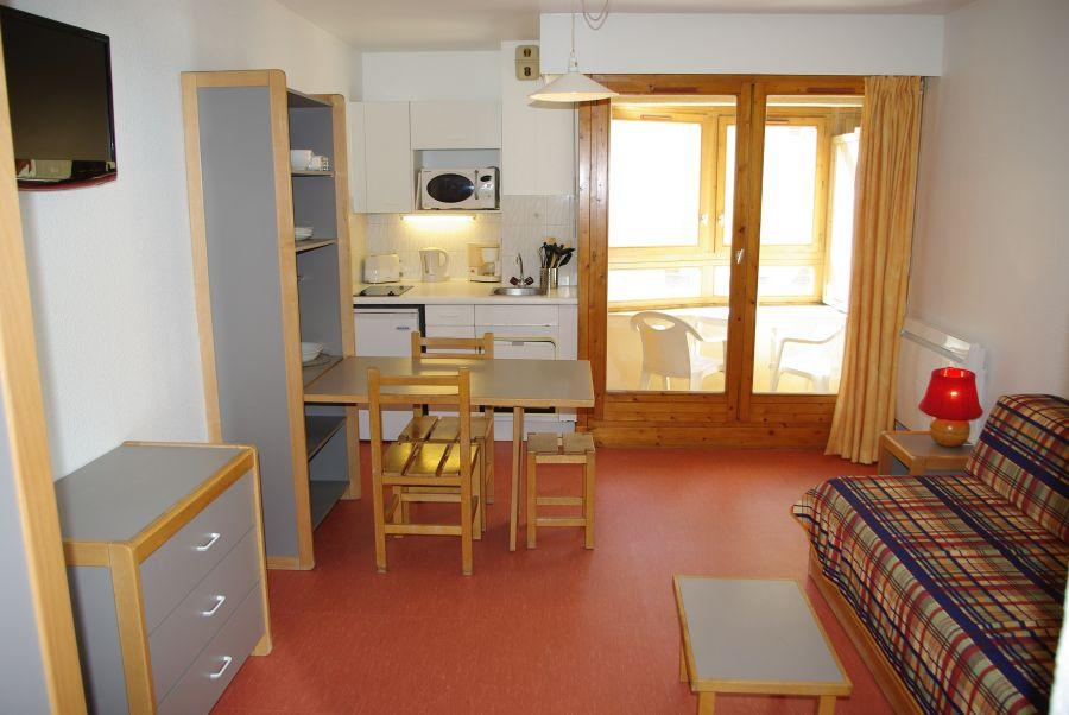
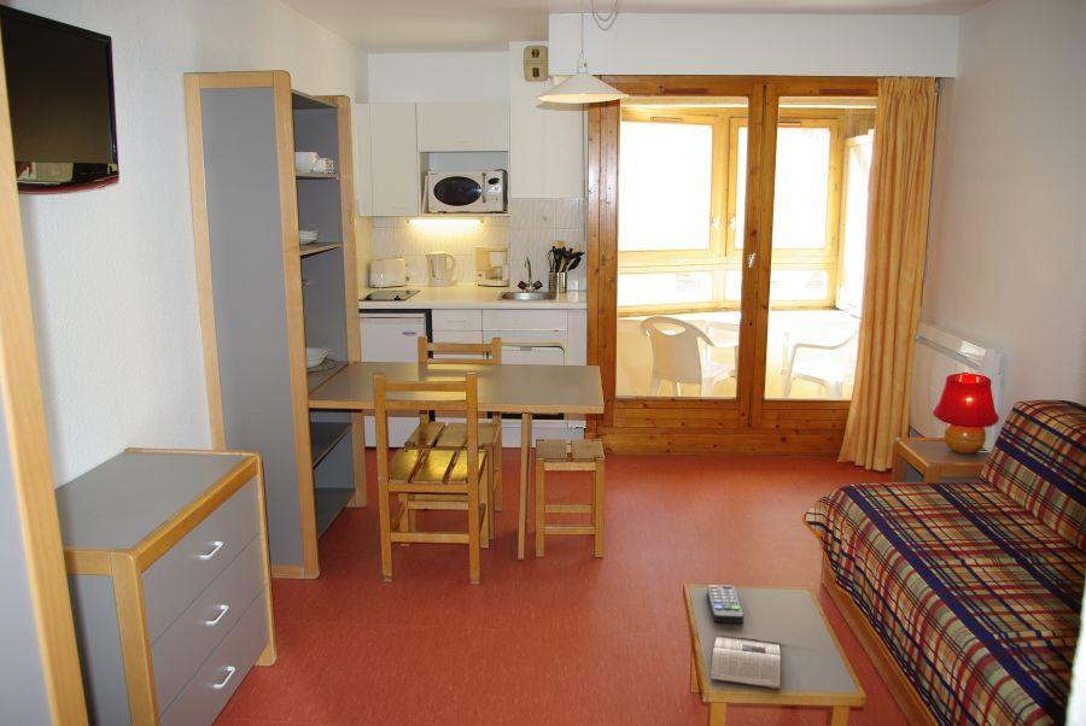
+ magazine (746, 655)
+ remote control (724, 602)
